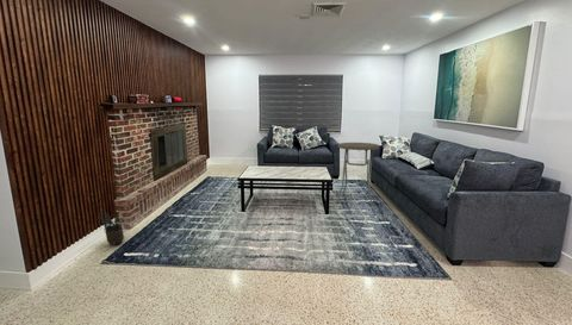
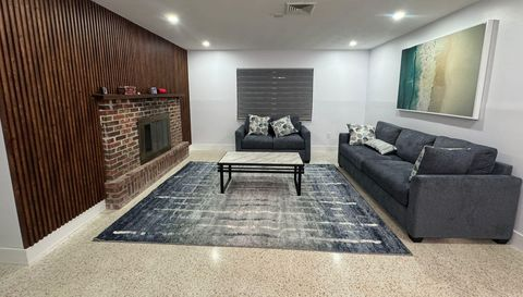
- potted plant (111, 226)
- side table (356, 164)
